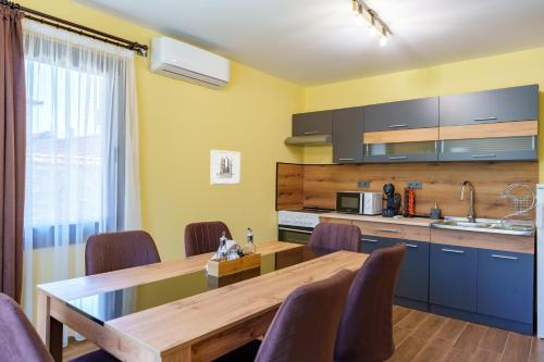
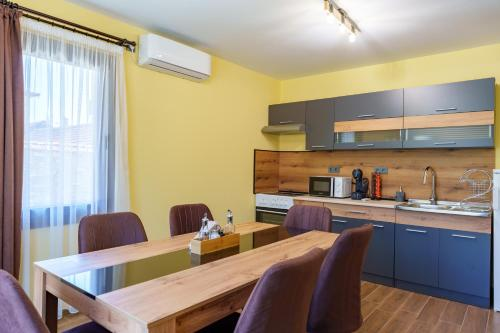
- wall art (225, 167)
